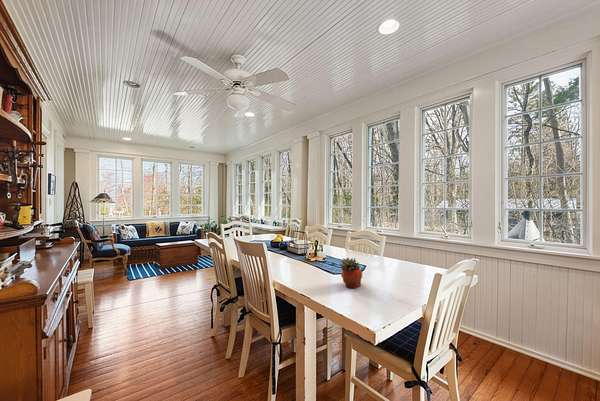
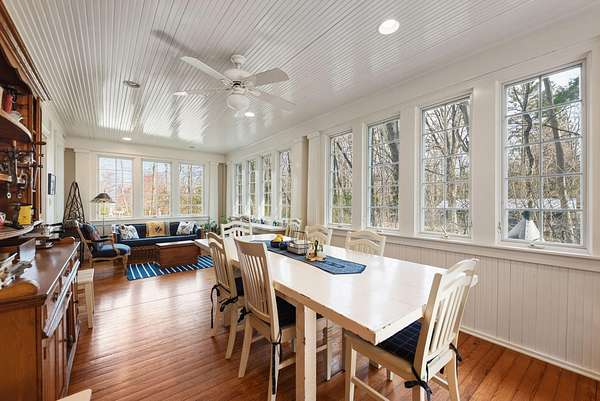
- succulent planter (351, 270)
